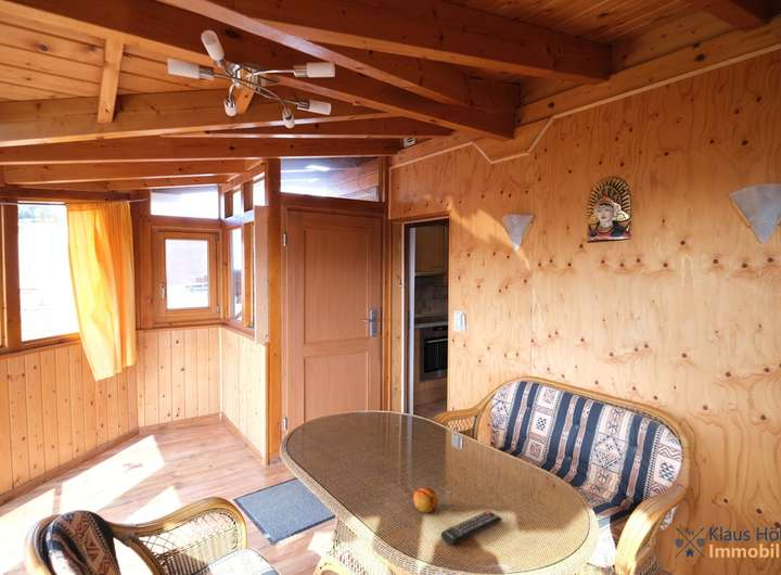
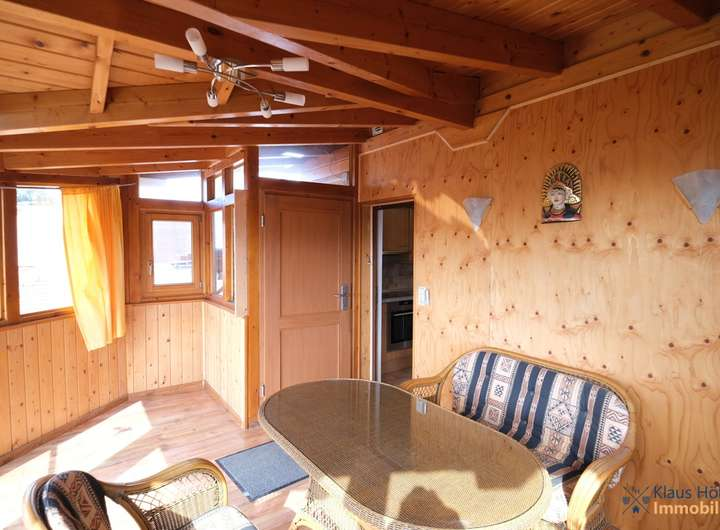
- fruit (425, 498)
- remote control (472, 526)
